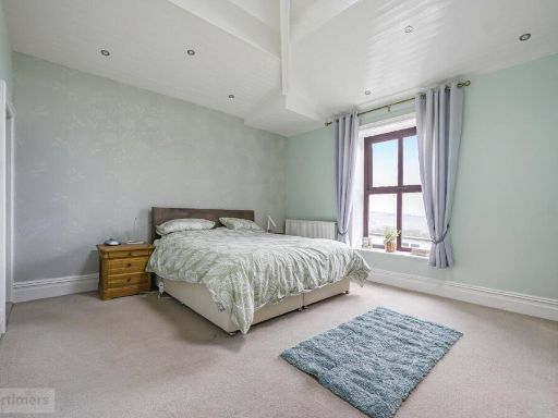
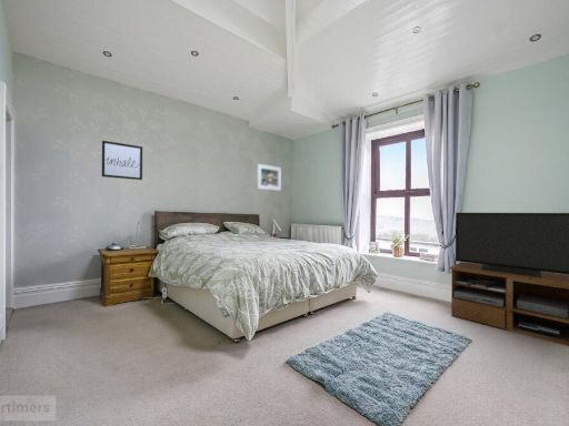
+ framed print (269, 178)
+ tv stand (510, 267)
+ wall art (122, 161)
